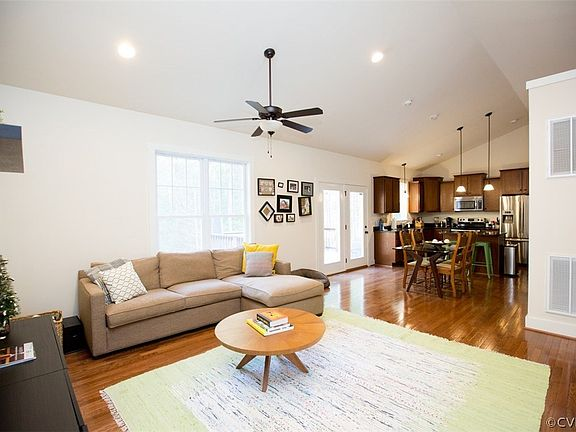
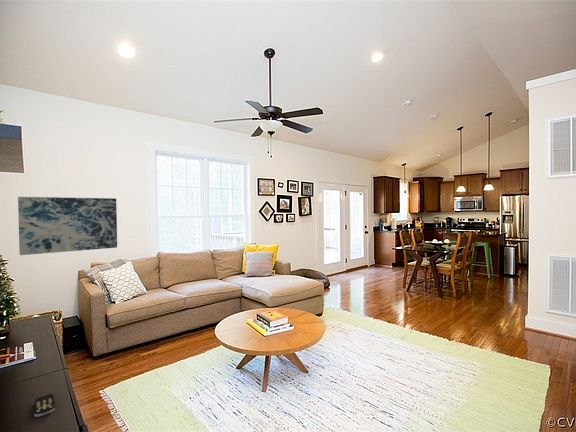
+ remote control (44, 404)
+ wall art (71, 224)
